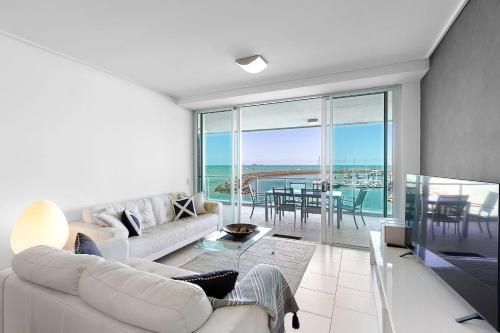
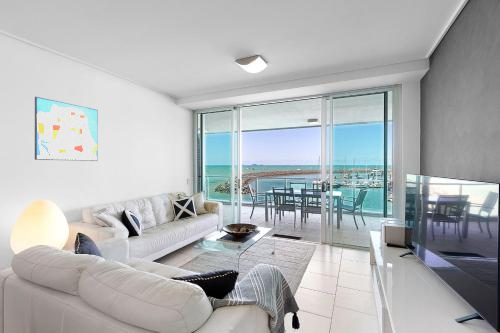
+ wall art (69, 132)
